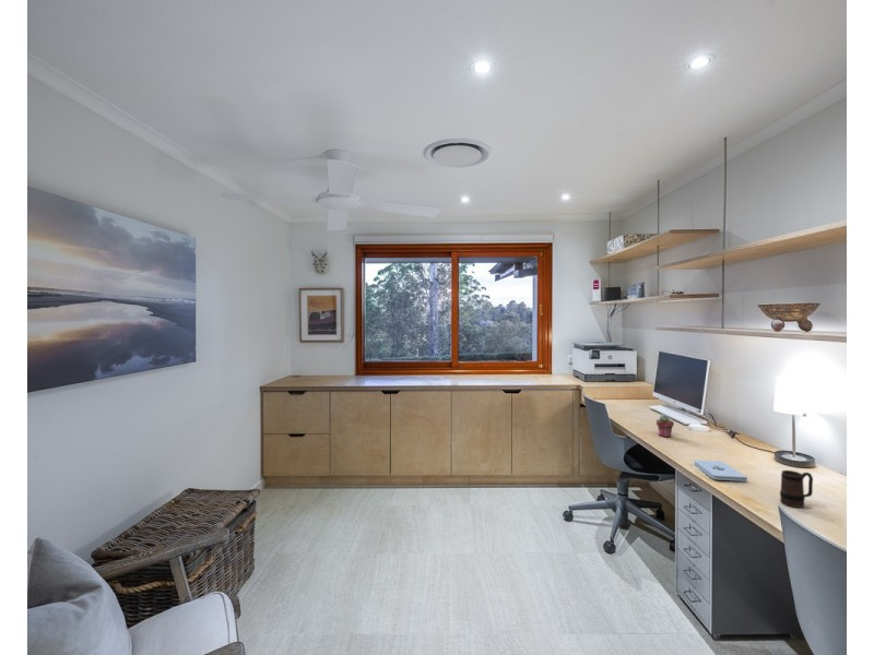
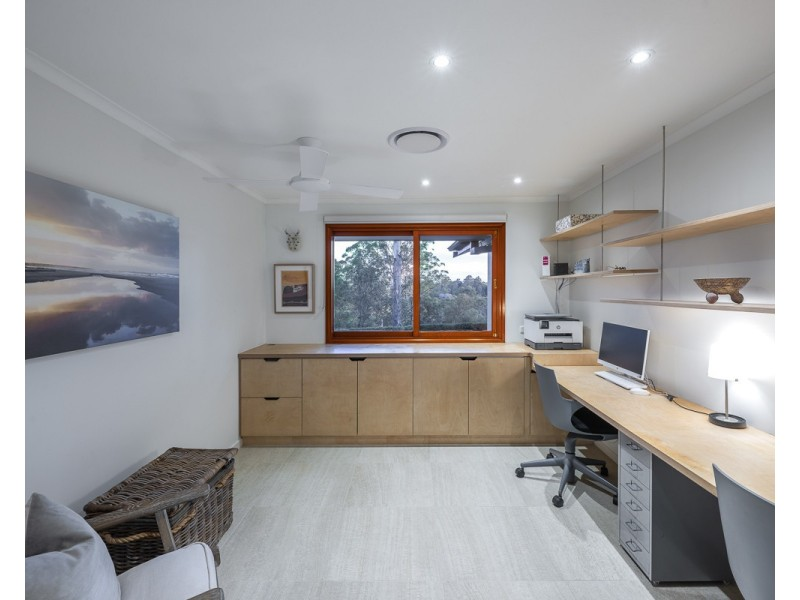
- notepad (718, 469)
- mug (796, 488)
- potted succulent (664, 425)
